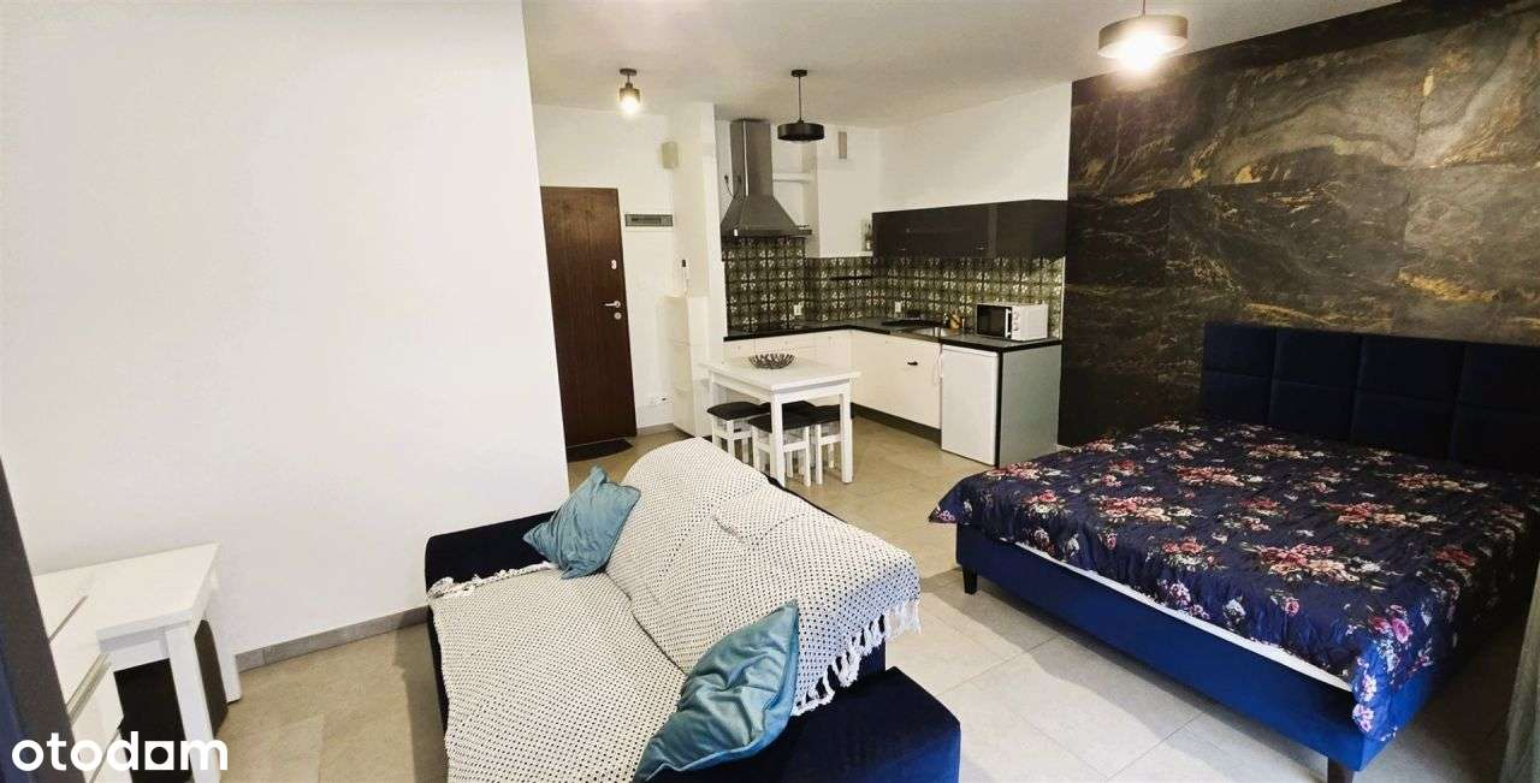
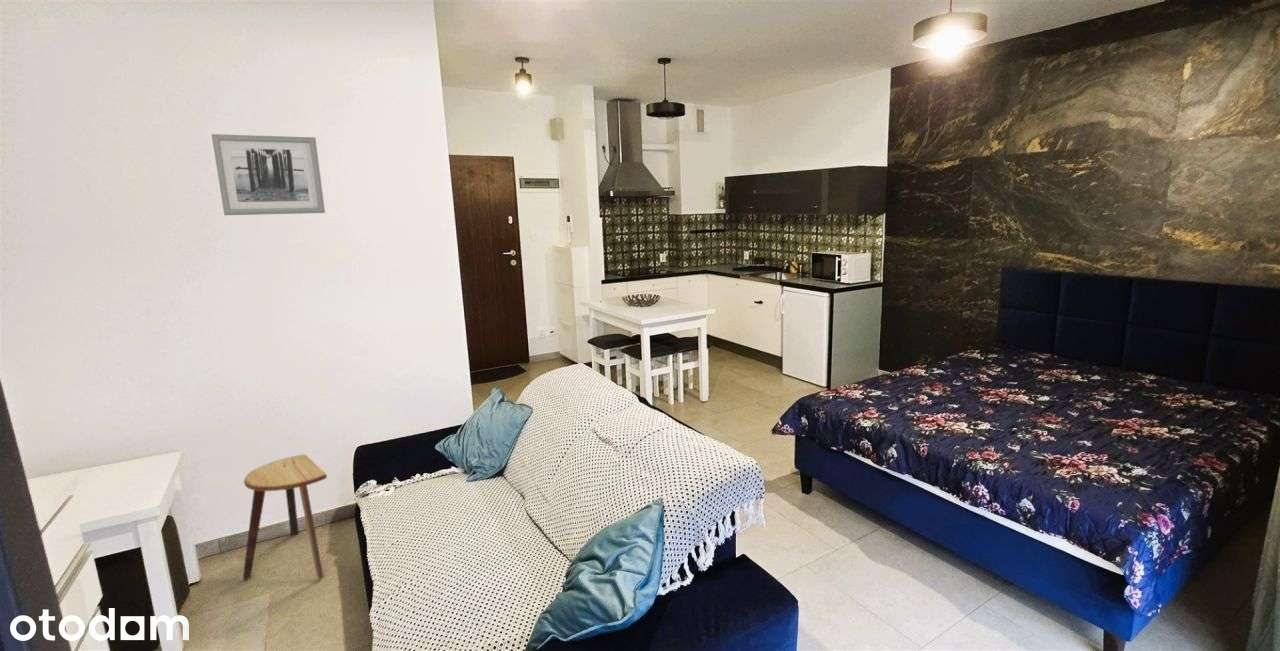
+ wall art (271, 175)
+ stool (288, 515)
